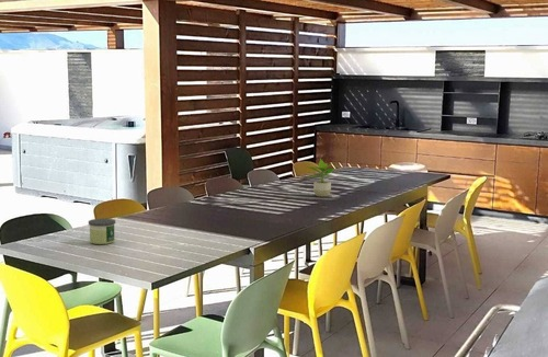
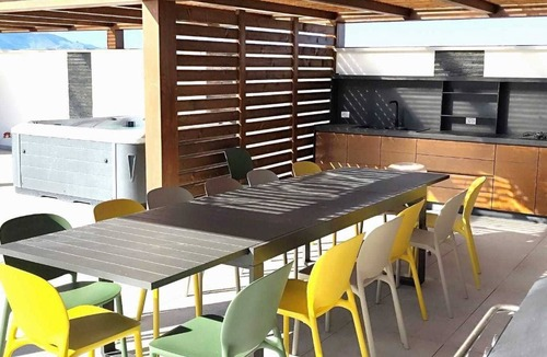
- candle (102, 231)
- potted plant (320, 176)
